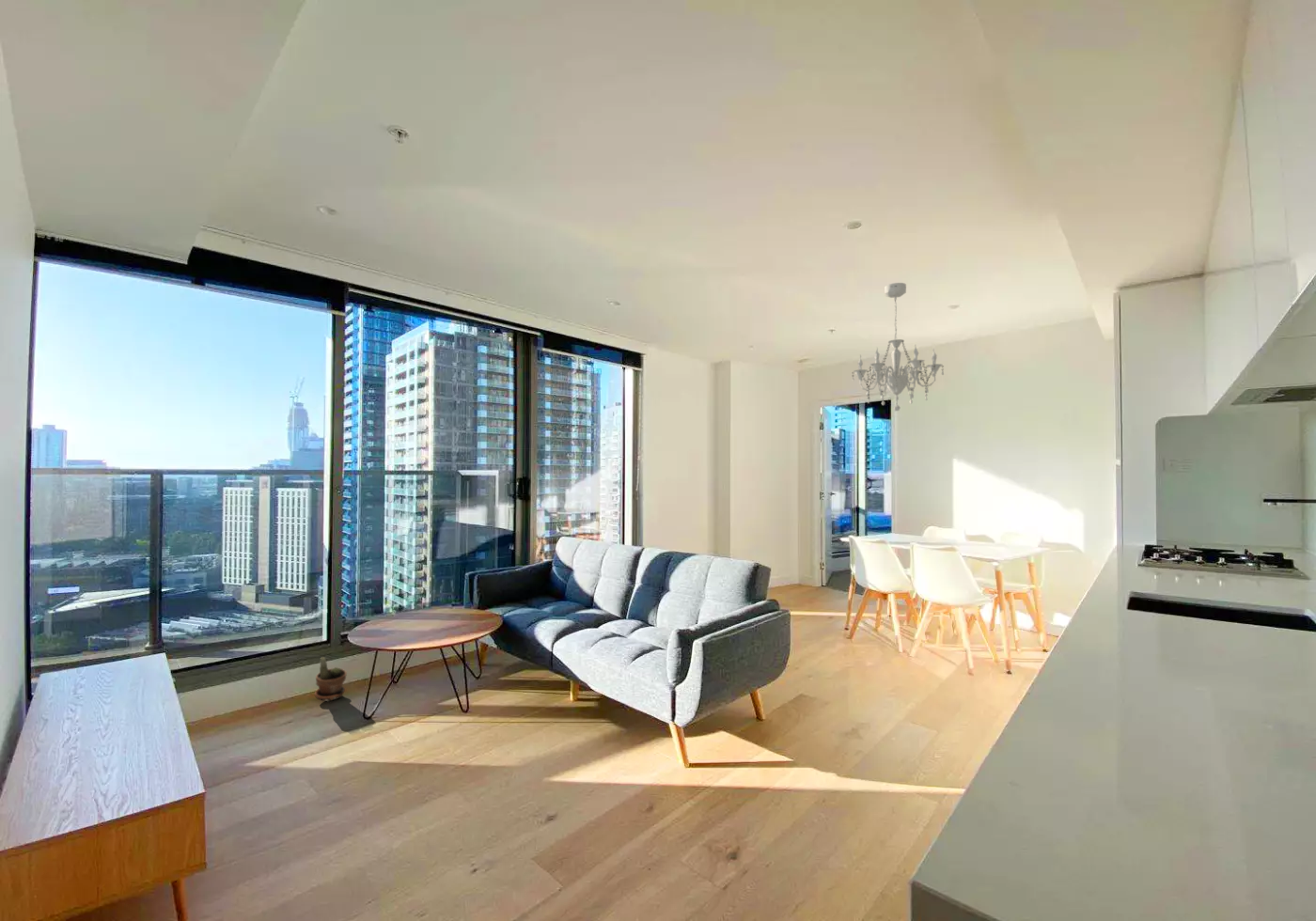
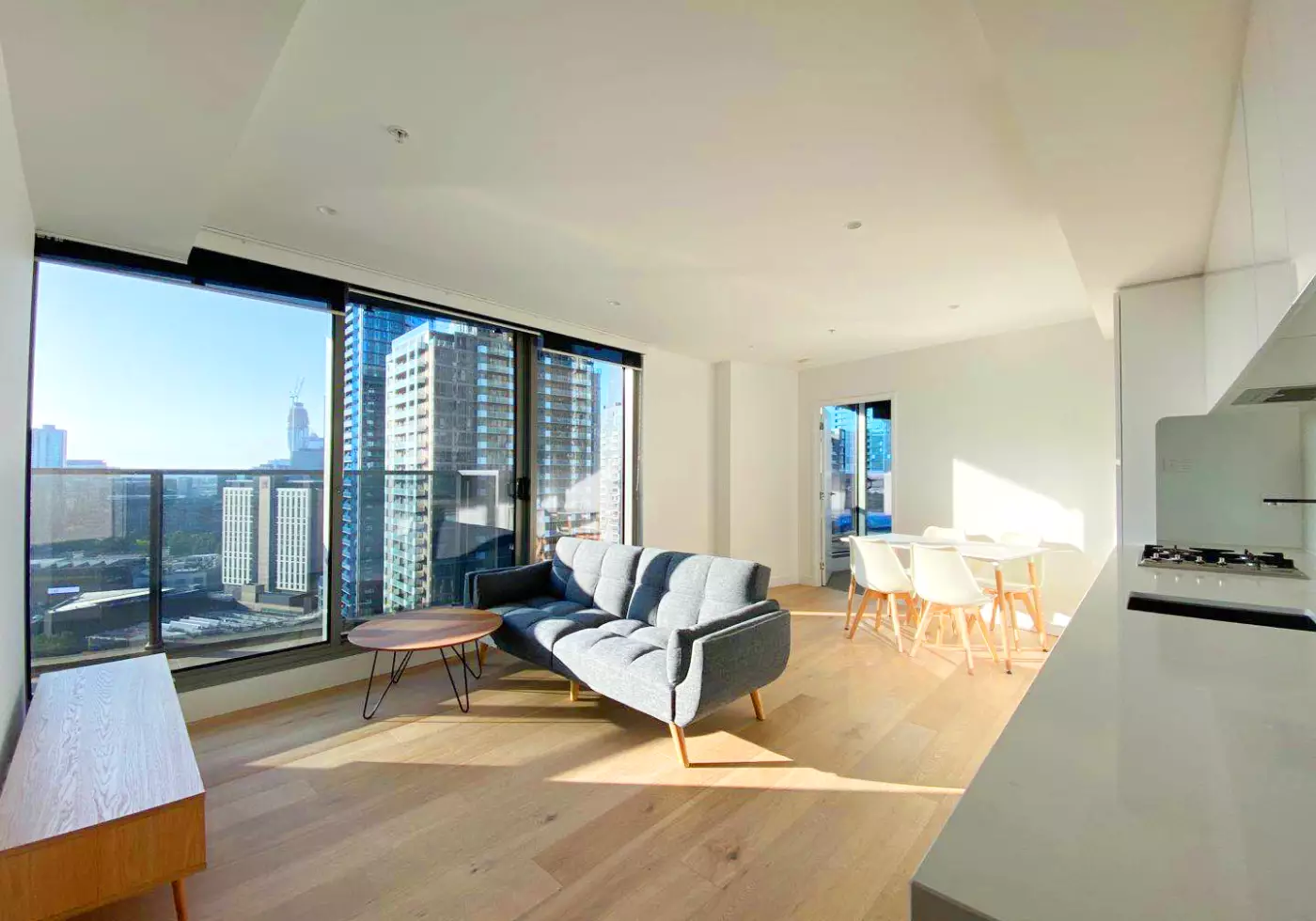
- potted plant (330, 676)
- chandelier (896, 348)
